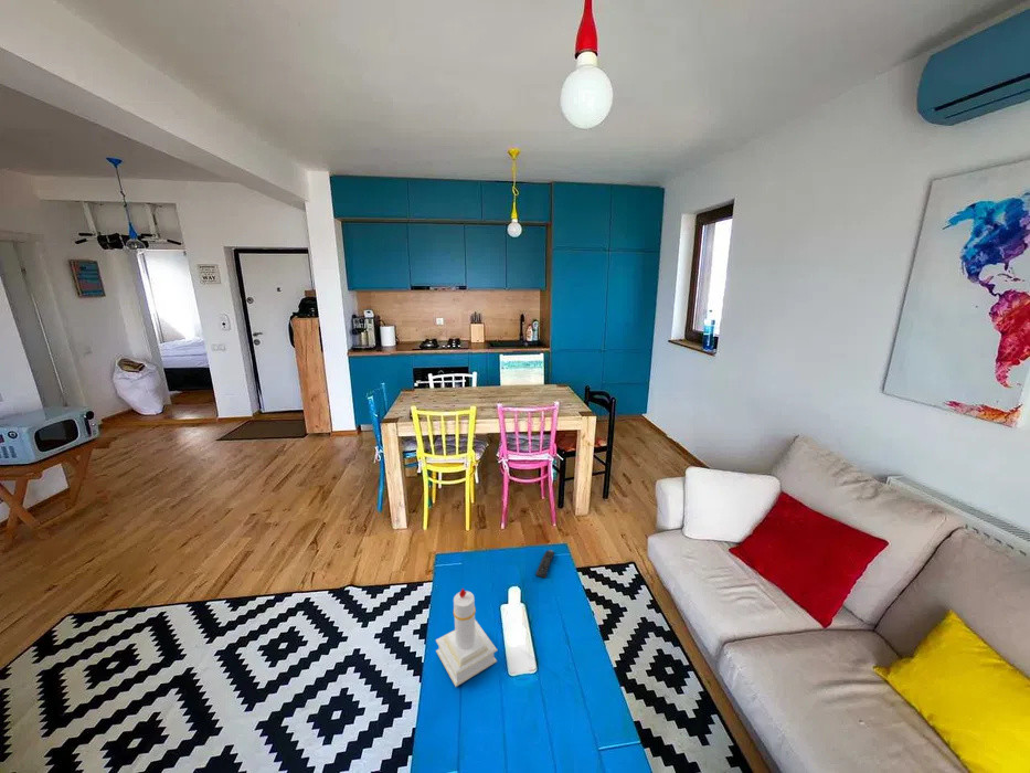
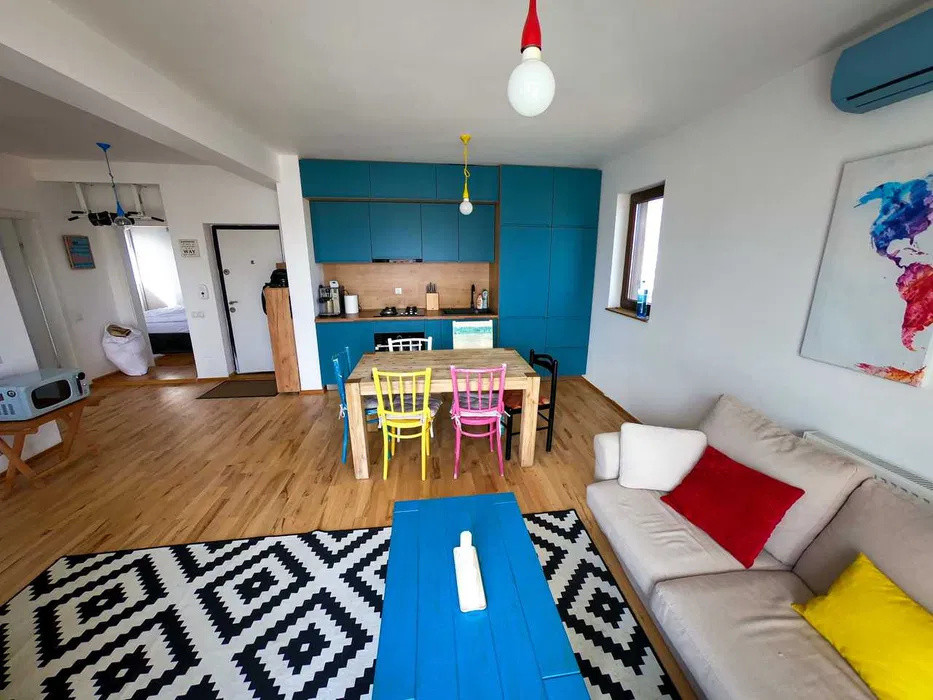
- candle (465, 623)
- remote control (545, 562)
